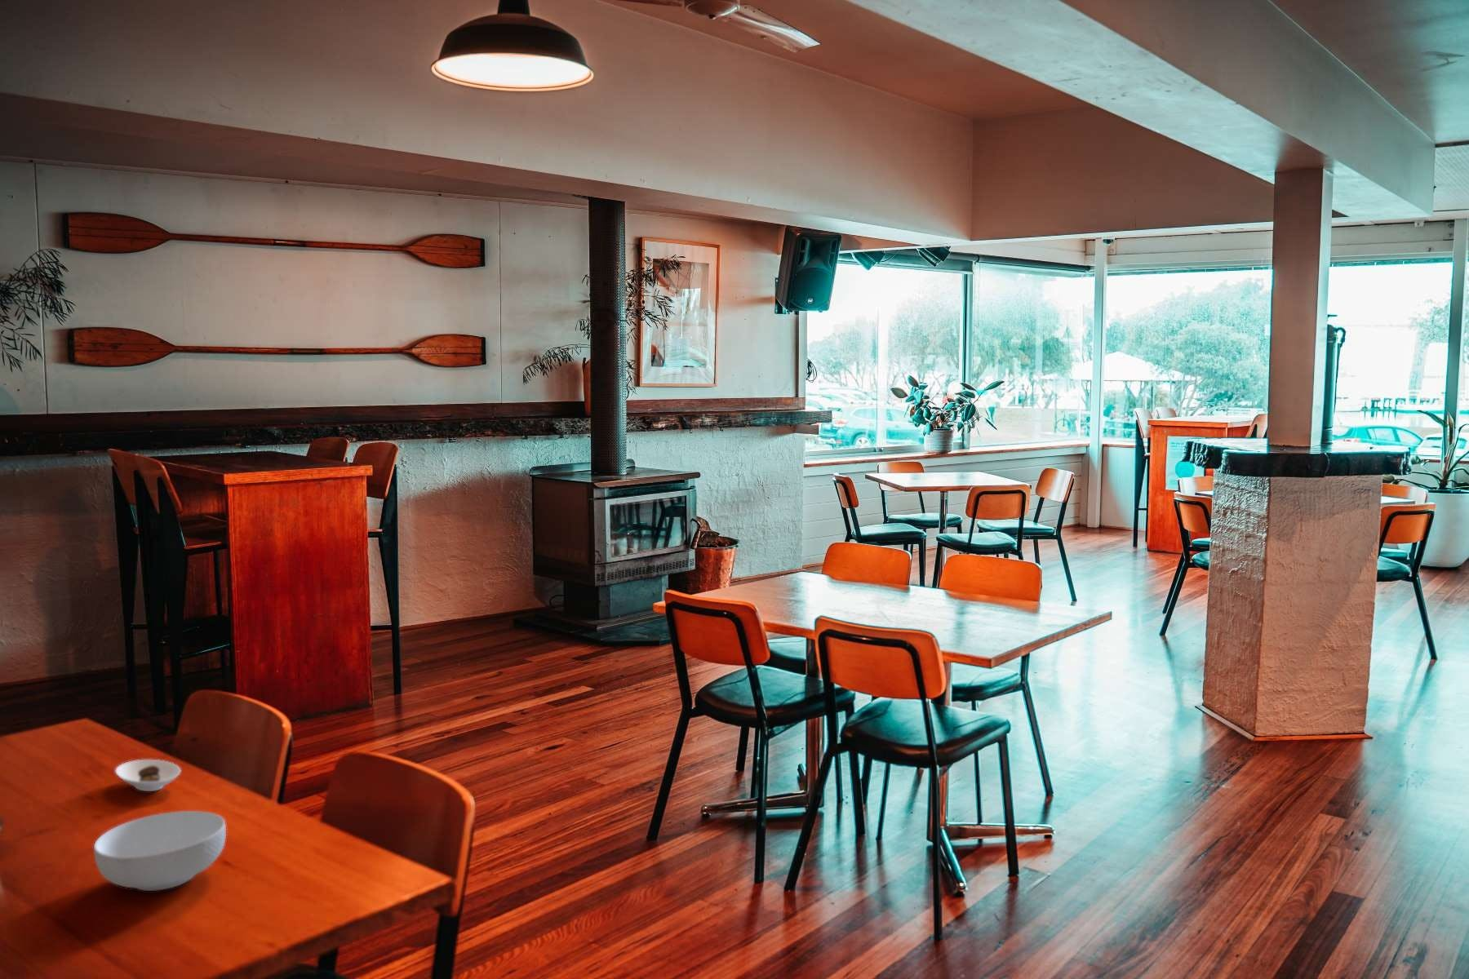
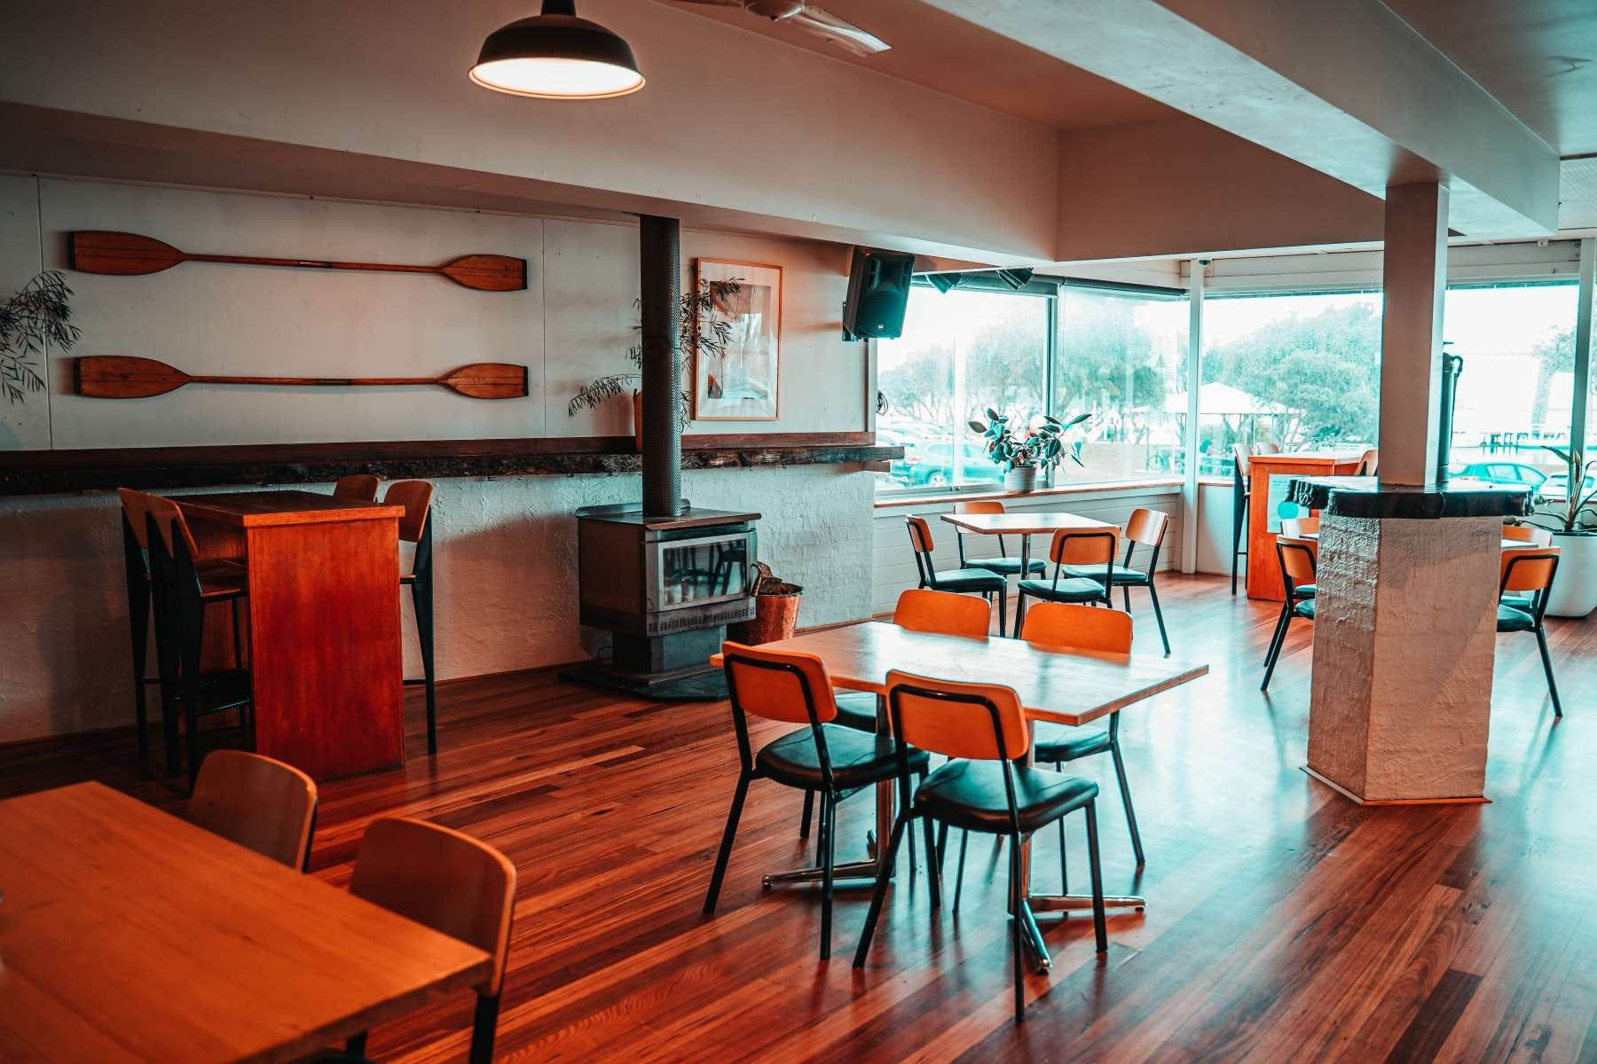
- saucer (148, 776)
- cereal bowl (162, 856)
